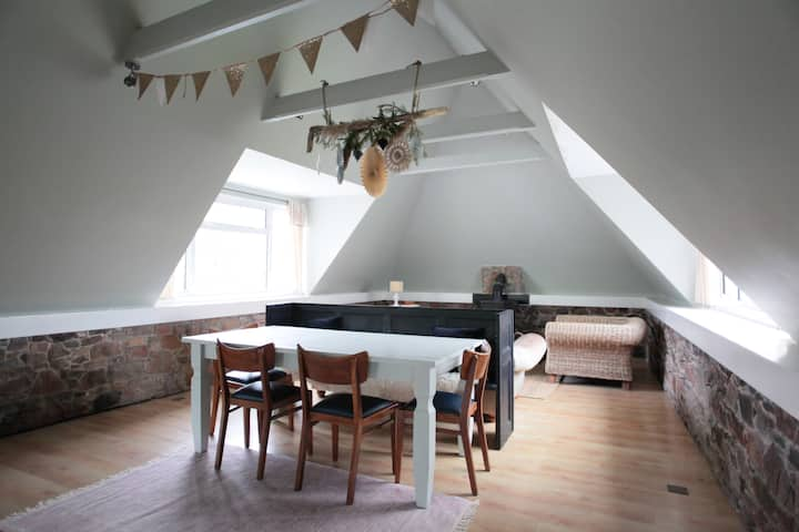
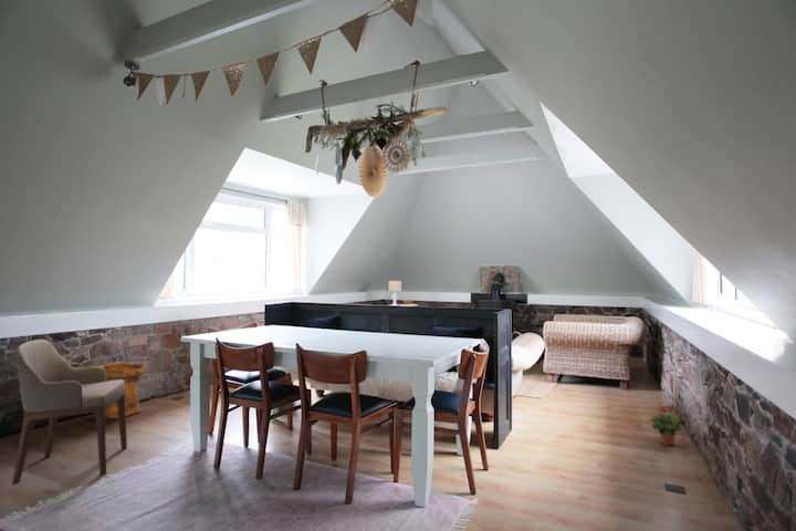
+ armchair (75, 402)
+ potted plant (668, 424)
+ woven basket (124, 387)
